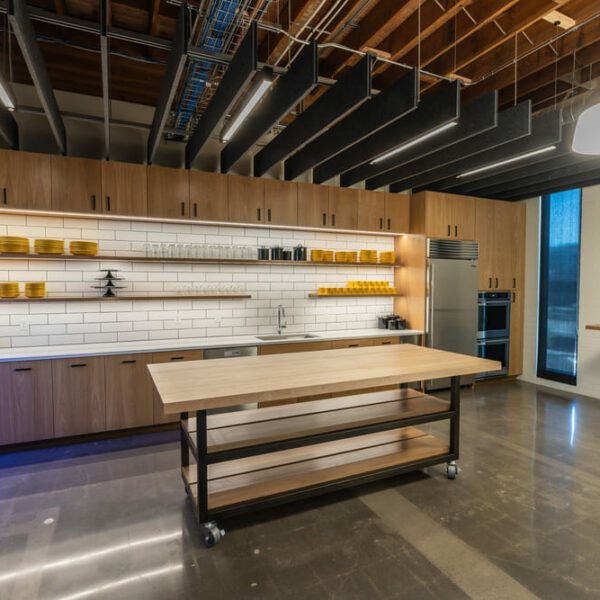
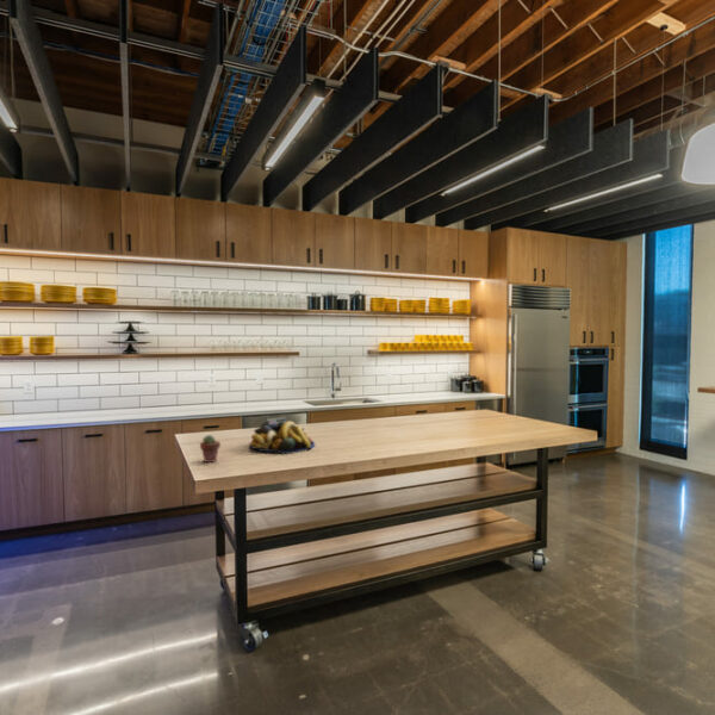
+ fruit bowl (282, 434)
+ potted succulent (210, 447)
